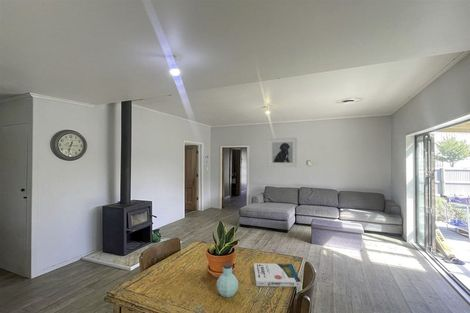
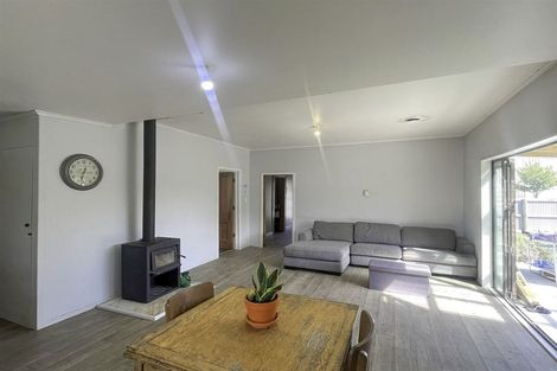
- book (275, 274)
- jar (227, 278)
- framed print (282, 152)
